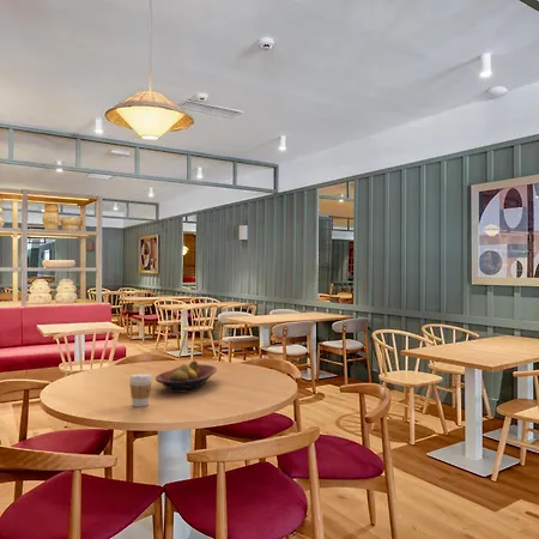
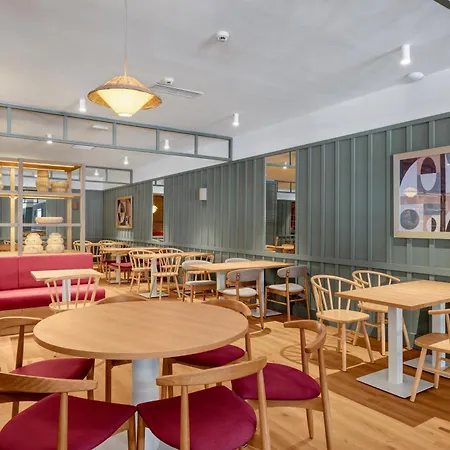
- fruit bowl (187, 374)
- coffee cup (140, 389)
